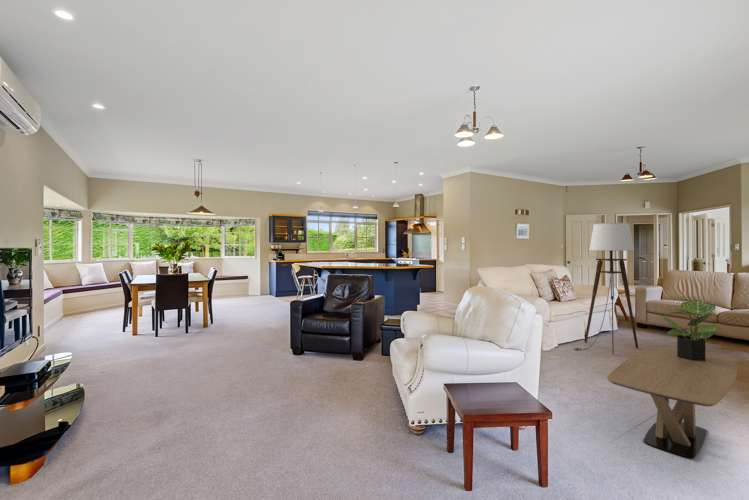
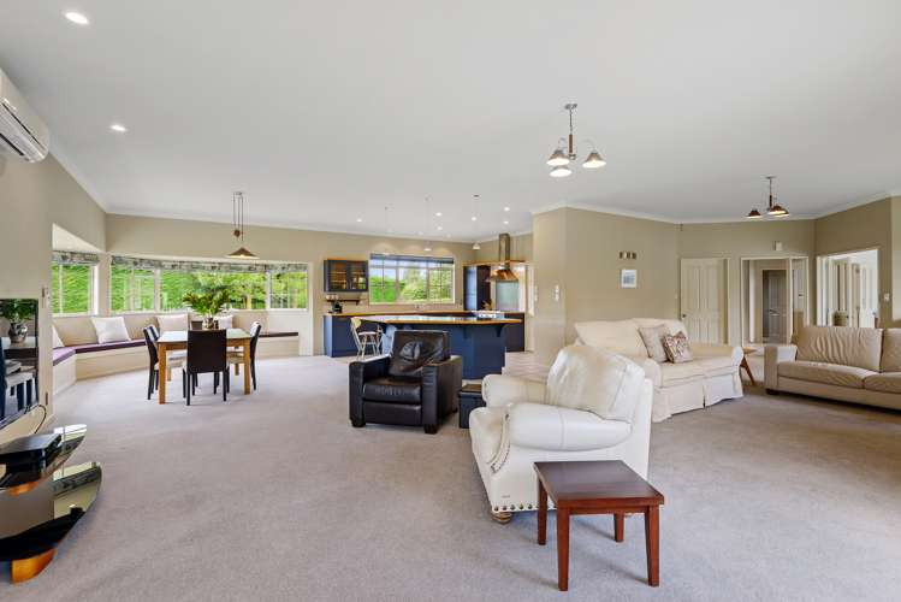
- floor lamp (597, 286)
- coffee table (676, 402)
- potted plant (696, 330)
